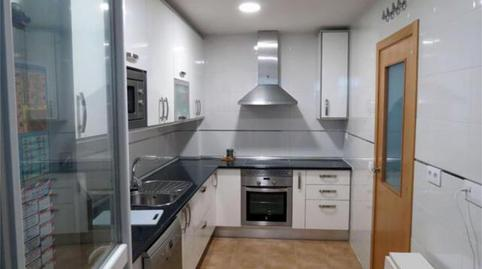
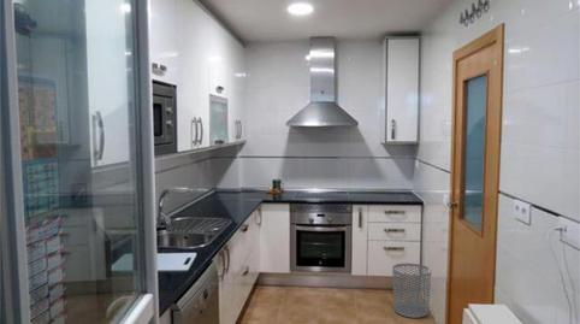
+ waste bin (410, 289)
